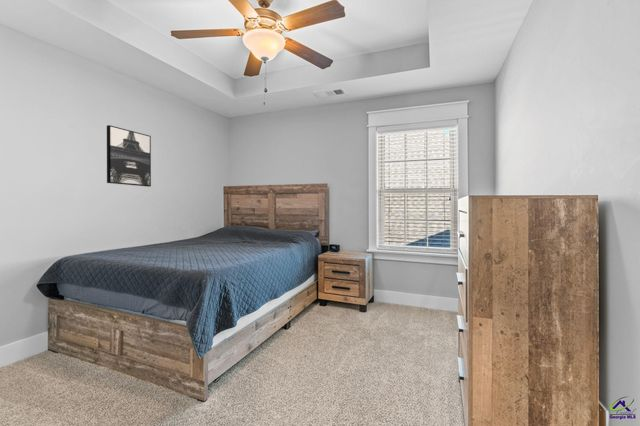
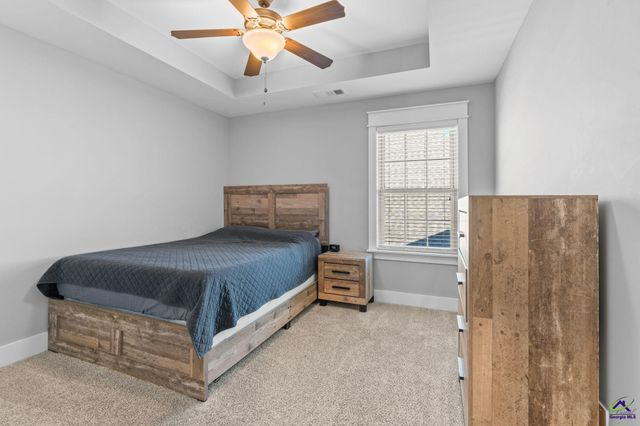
- wall art (130, 157)
